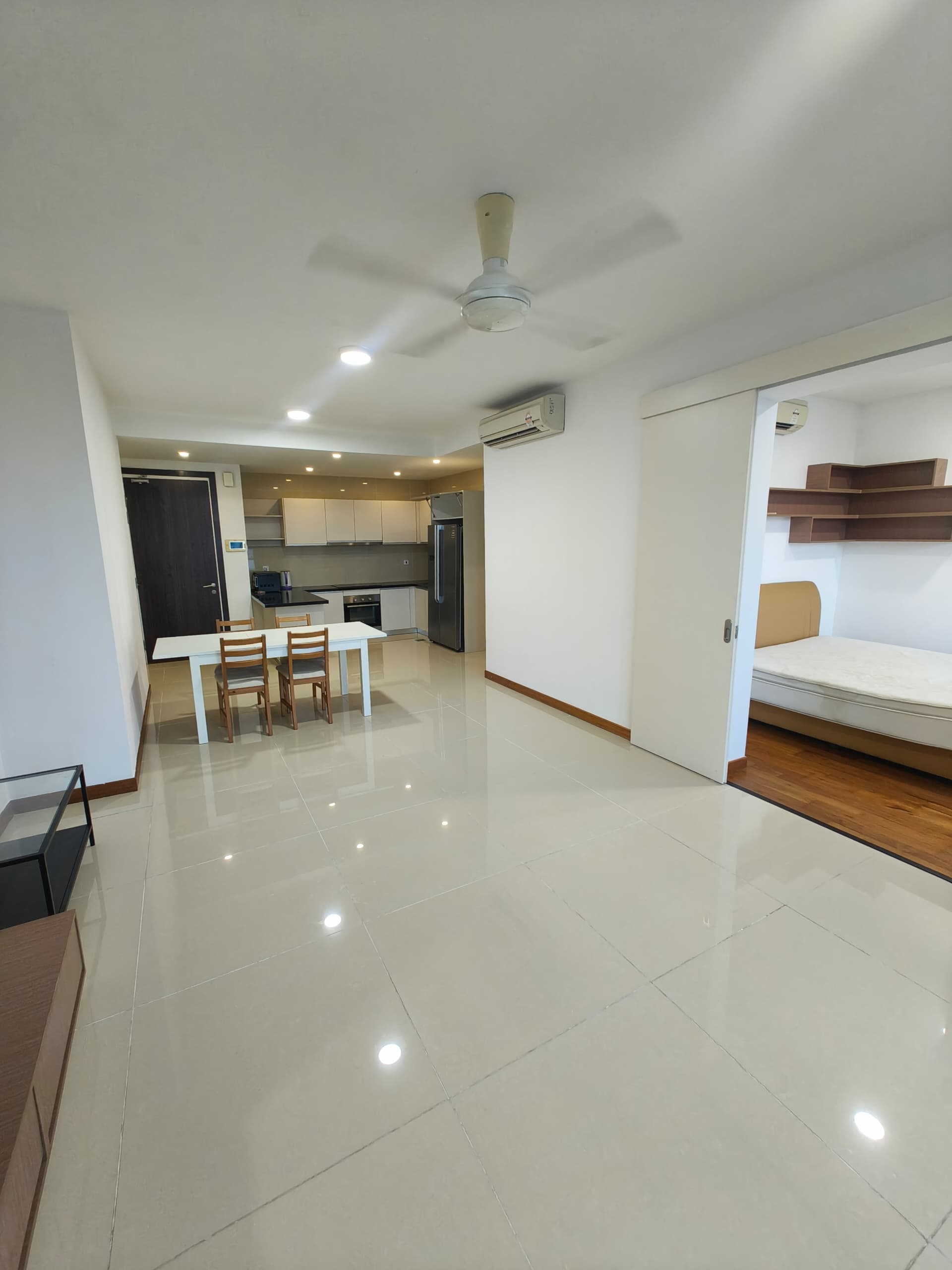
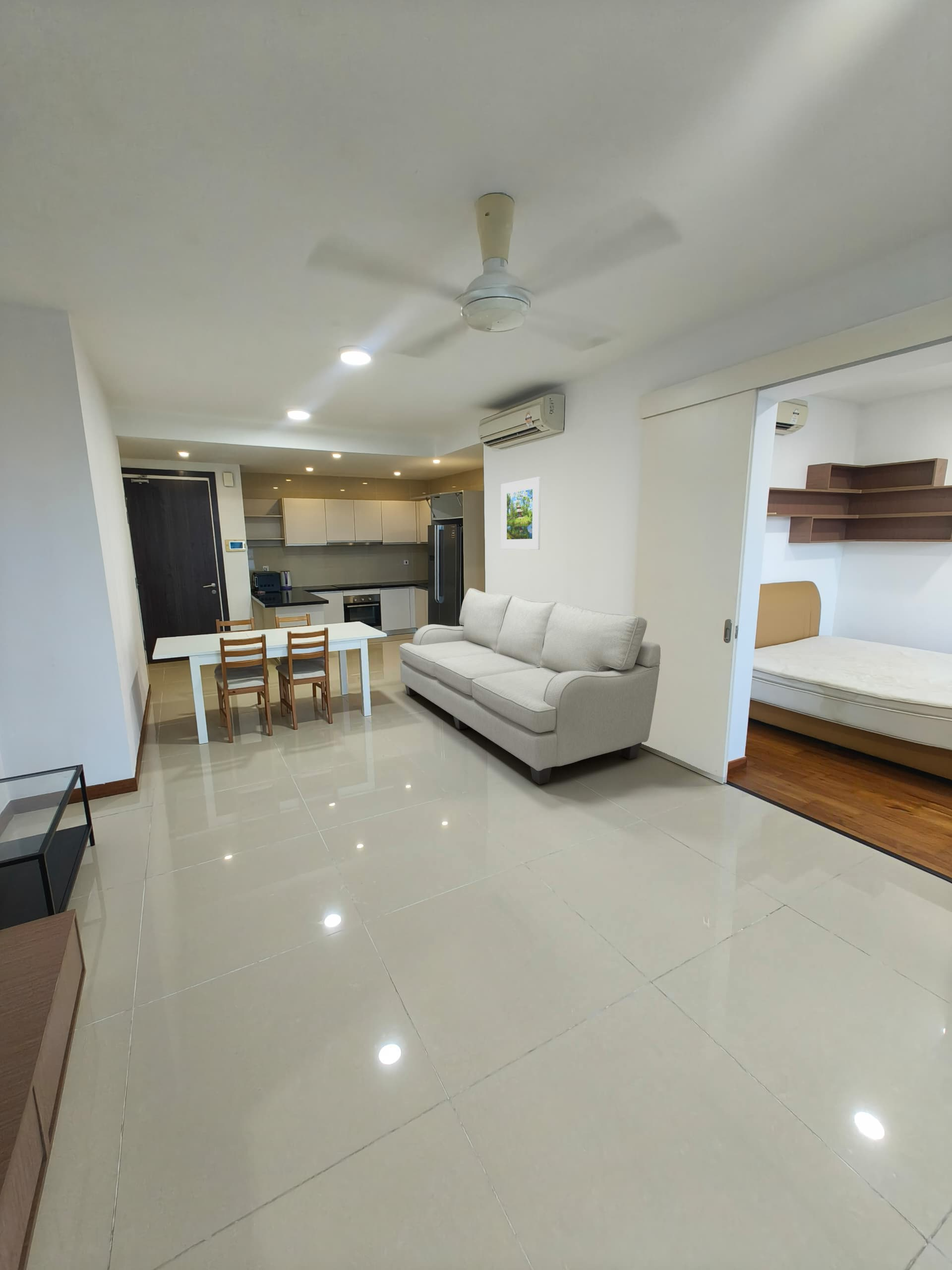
+ sofa (505, 660)
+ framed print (520, 515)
